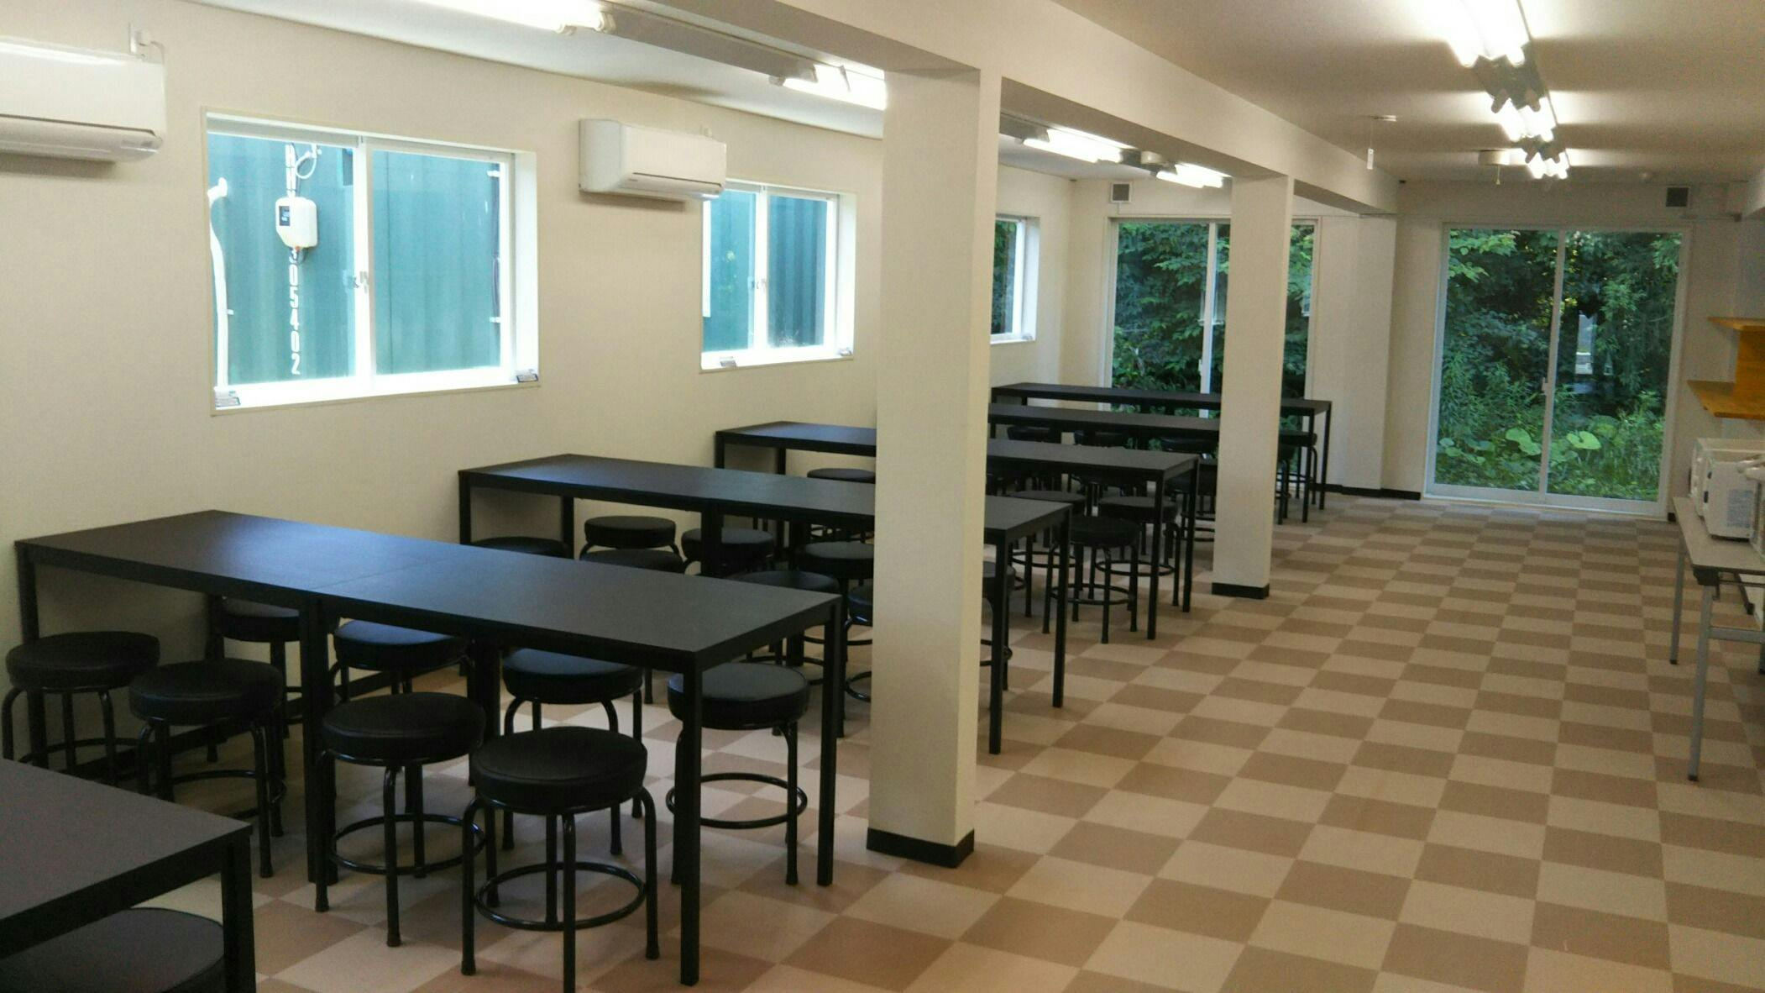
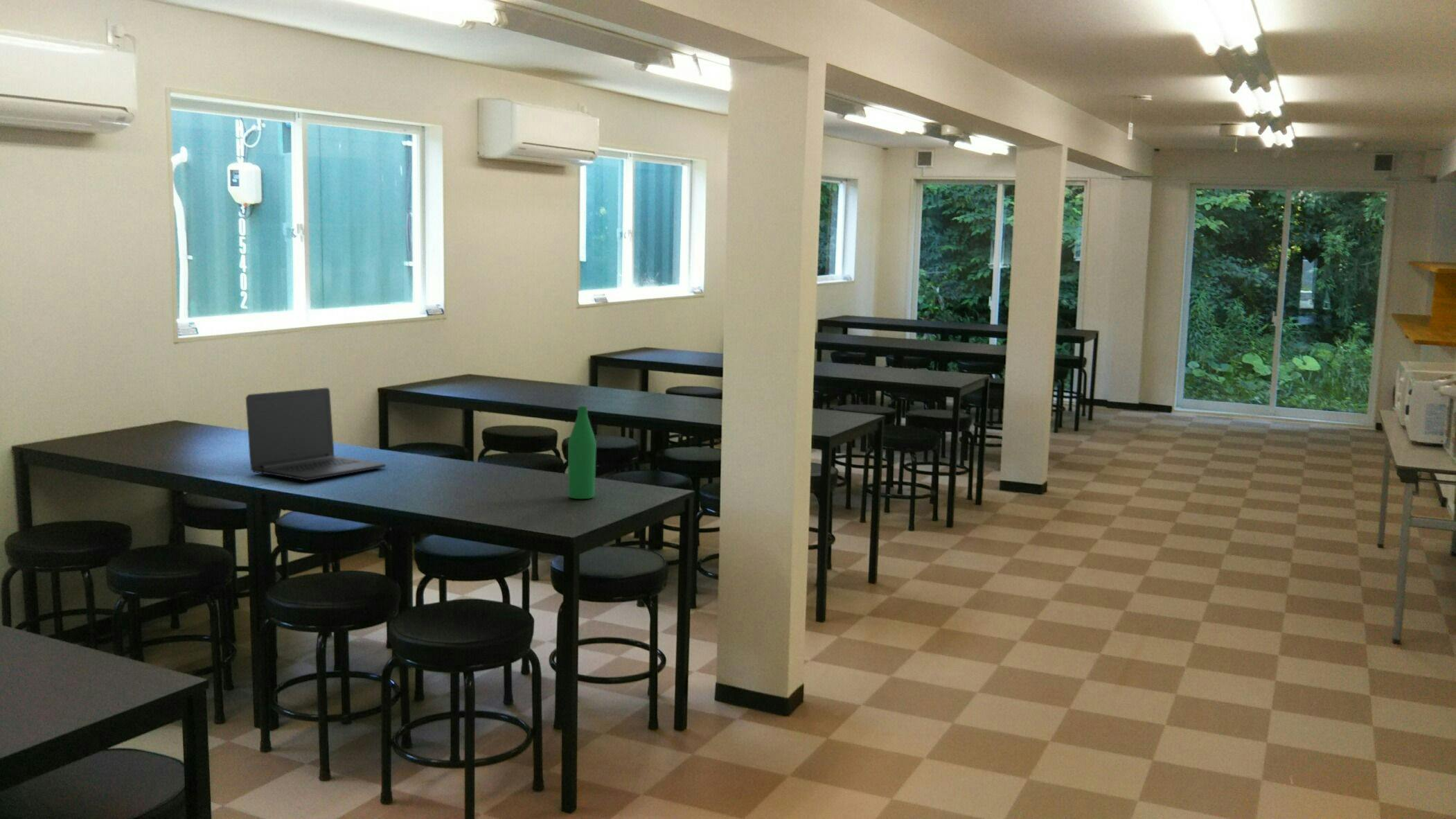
+ laptop (317, 432)
+ bottle (582, 452)
